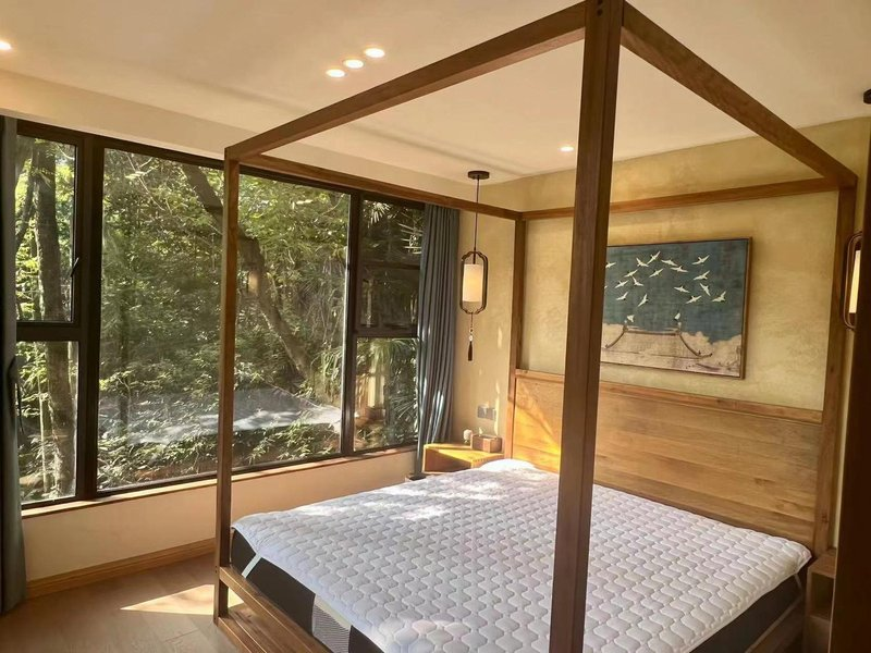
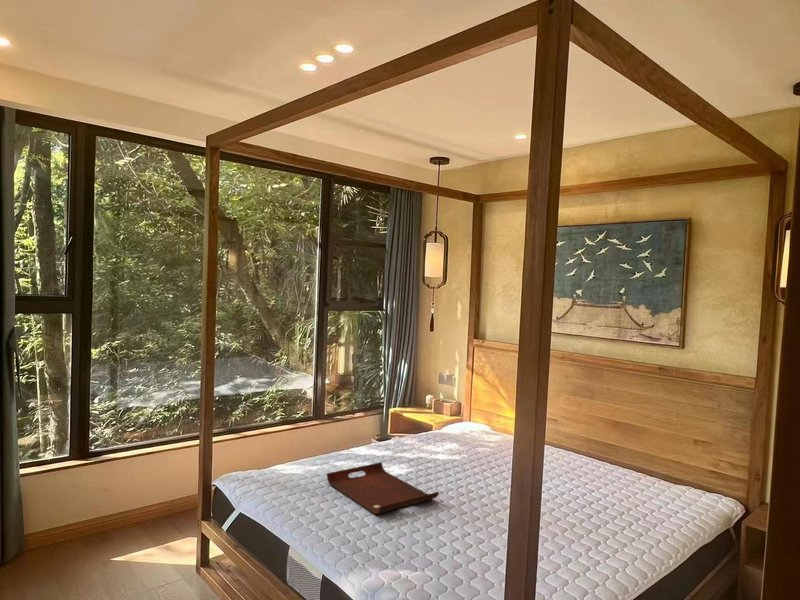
+ serving tray (380, 487)
